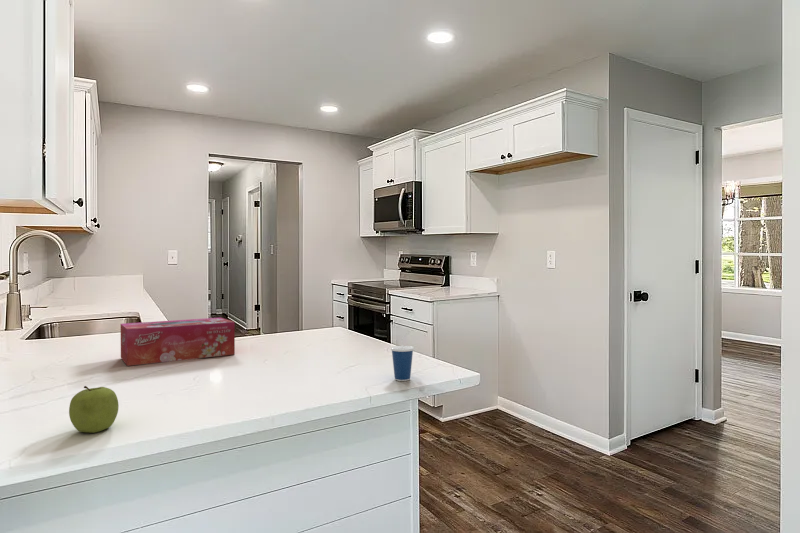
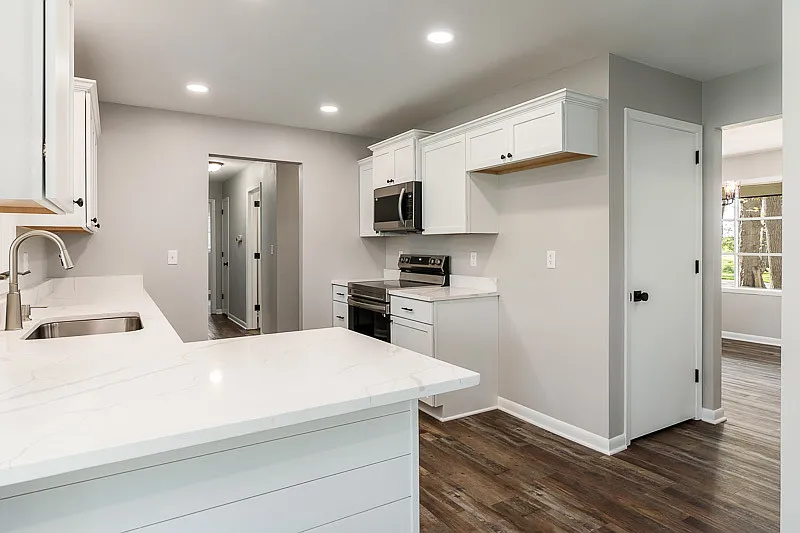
- cup (402, 354)
- tissue box (178, 339)
- fruit (94, 407)
